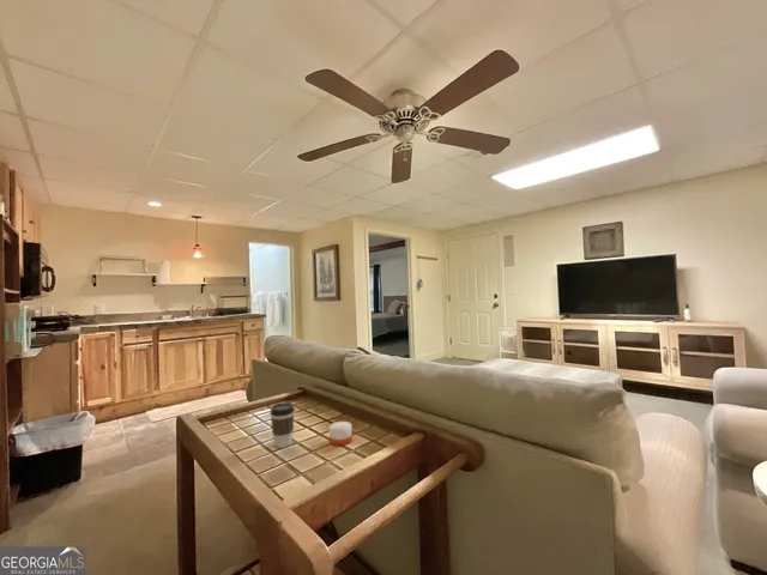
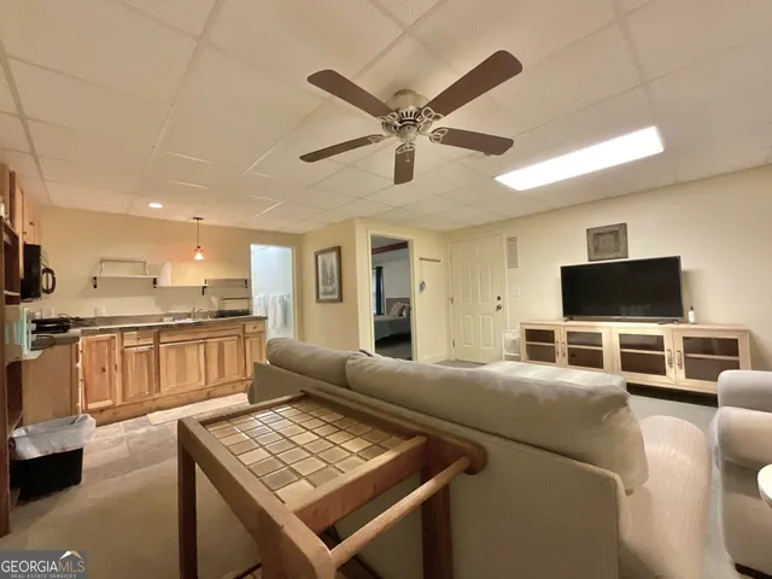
- candle (340, 424)
- coffee cup (283, 424)
